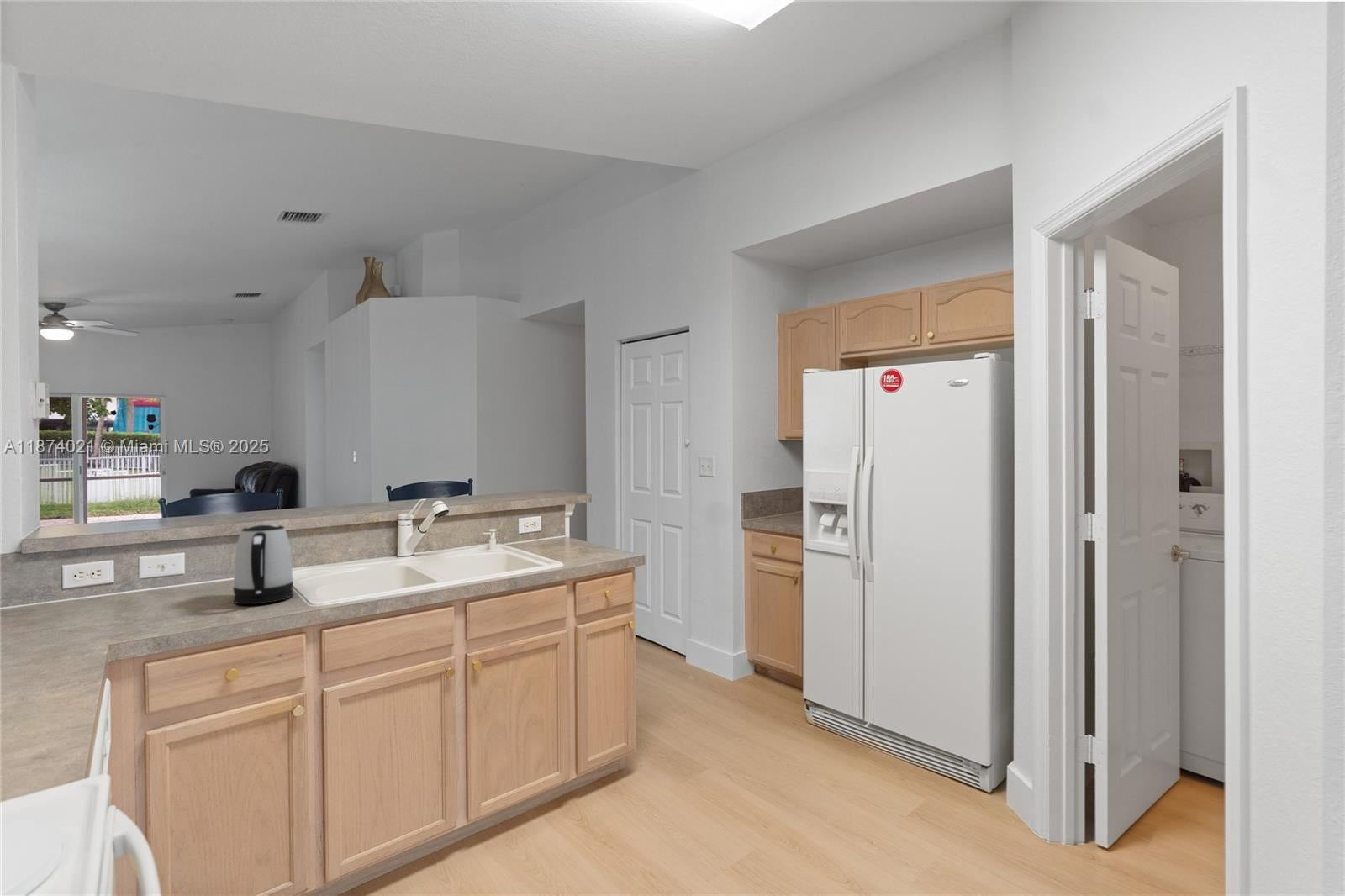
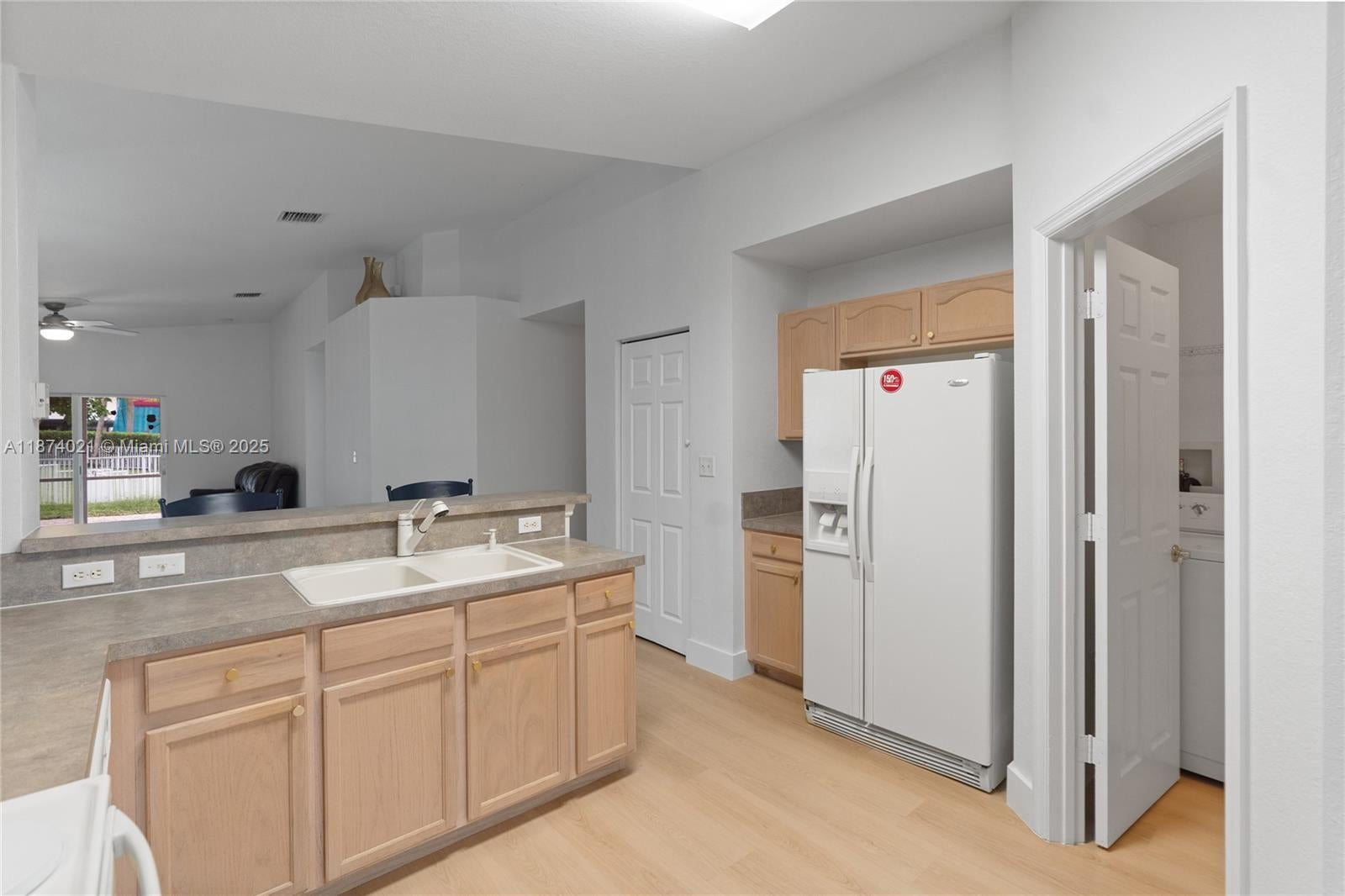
- kettle (262, 562)
